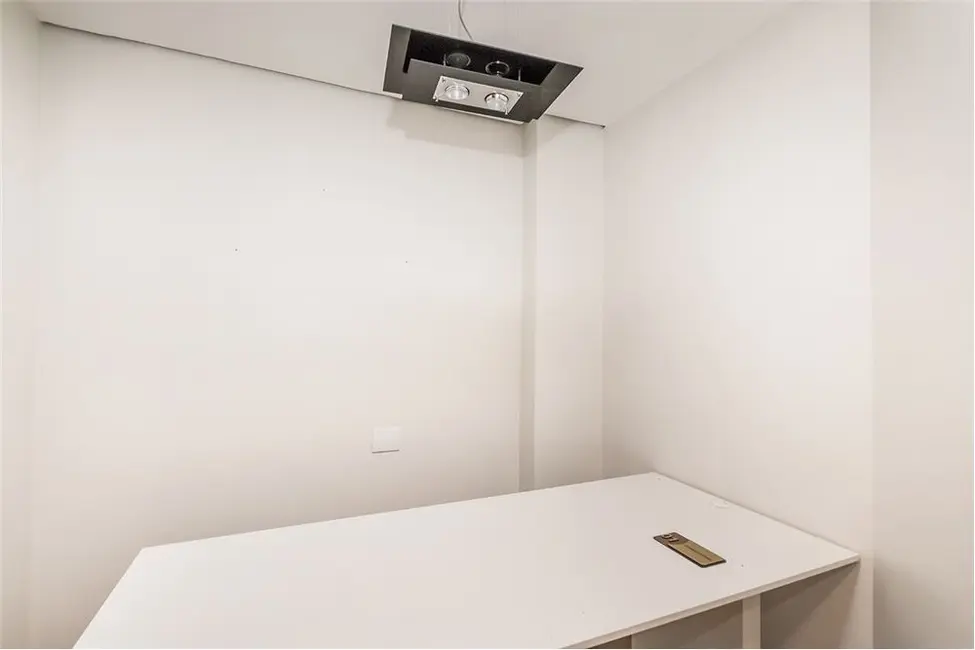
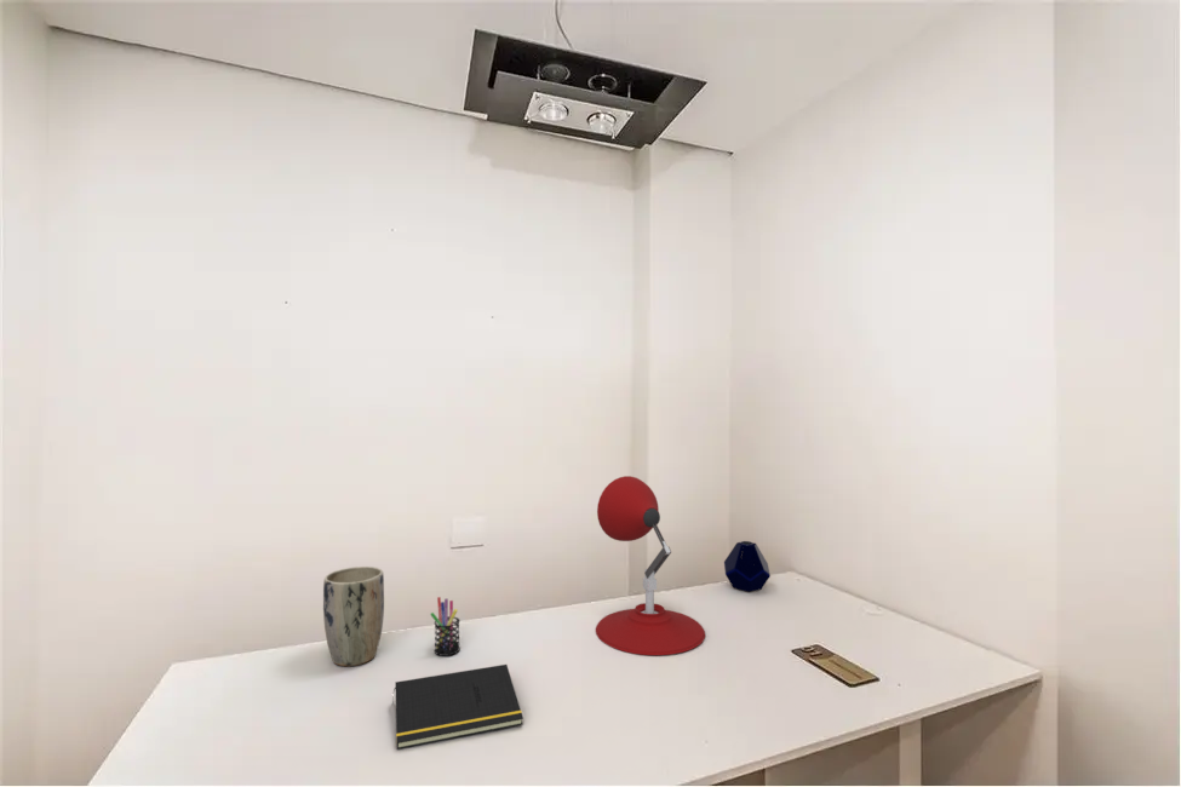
+ plant pot (354, 615)
+ notepad (457, 702)
+ pen holder (443, 625)
+ desk lamp (653, 561)
+ speaker (746, 564)
